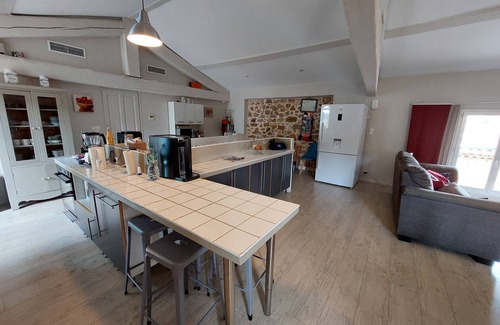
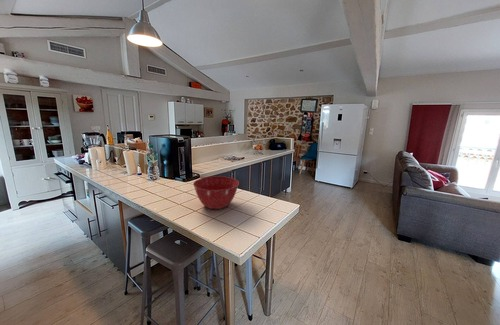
+ mixing bowl (216, 193)
